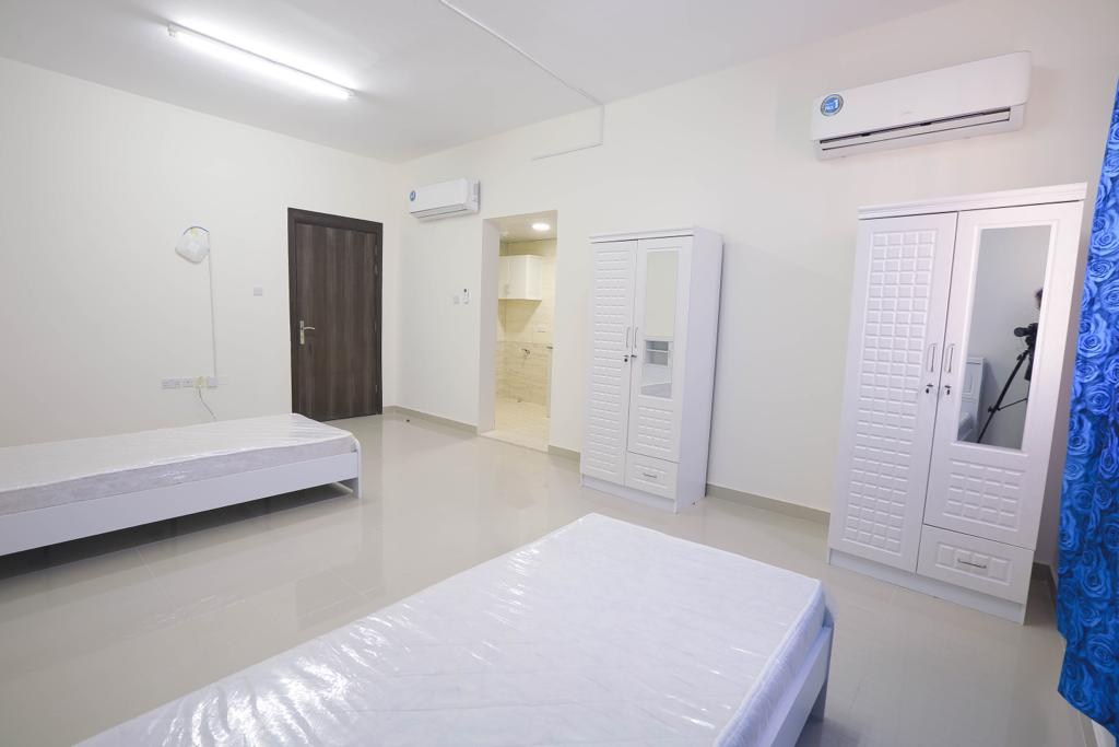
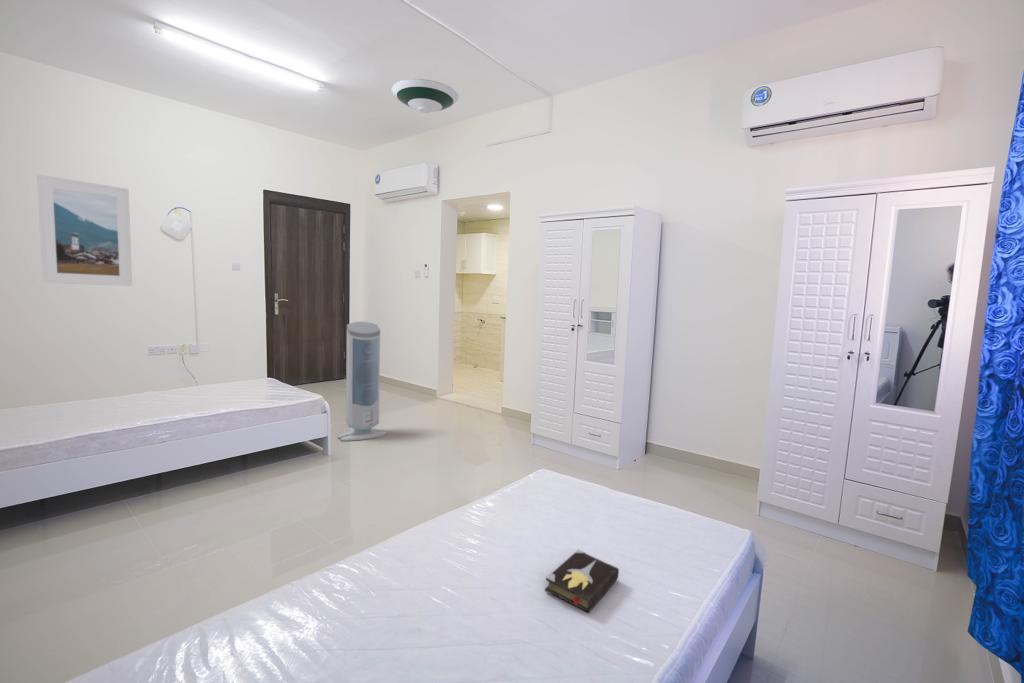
+ hardback book (582, 577)
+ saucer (425, 102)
+ air purifier (363, 379)
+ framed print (87, 233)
